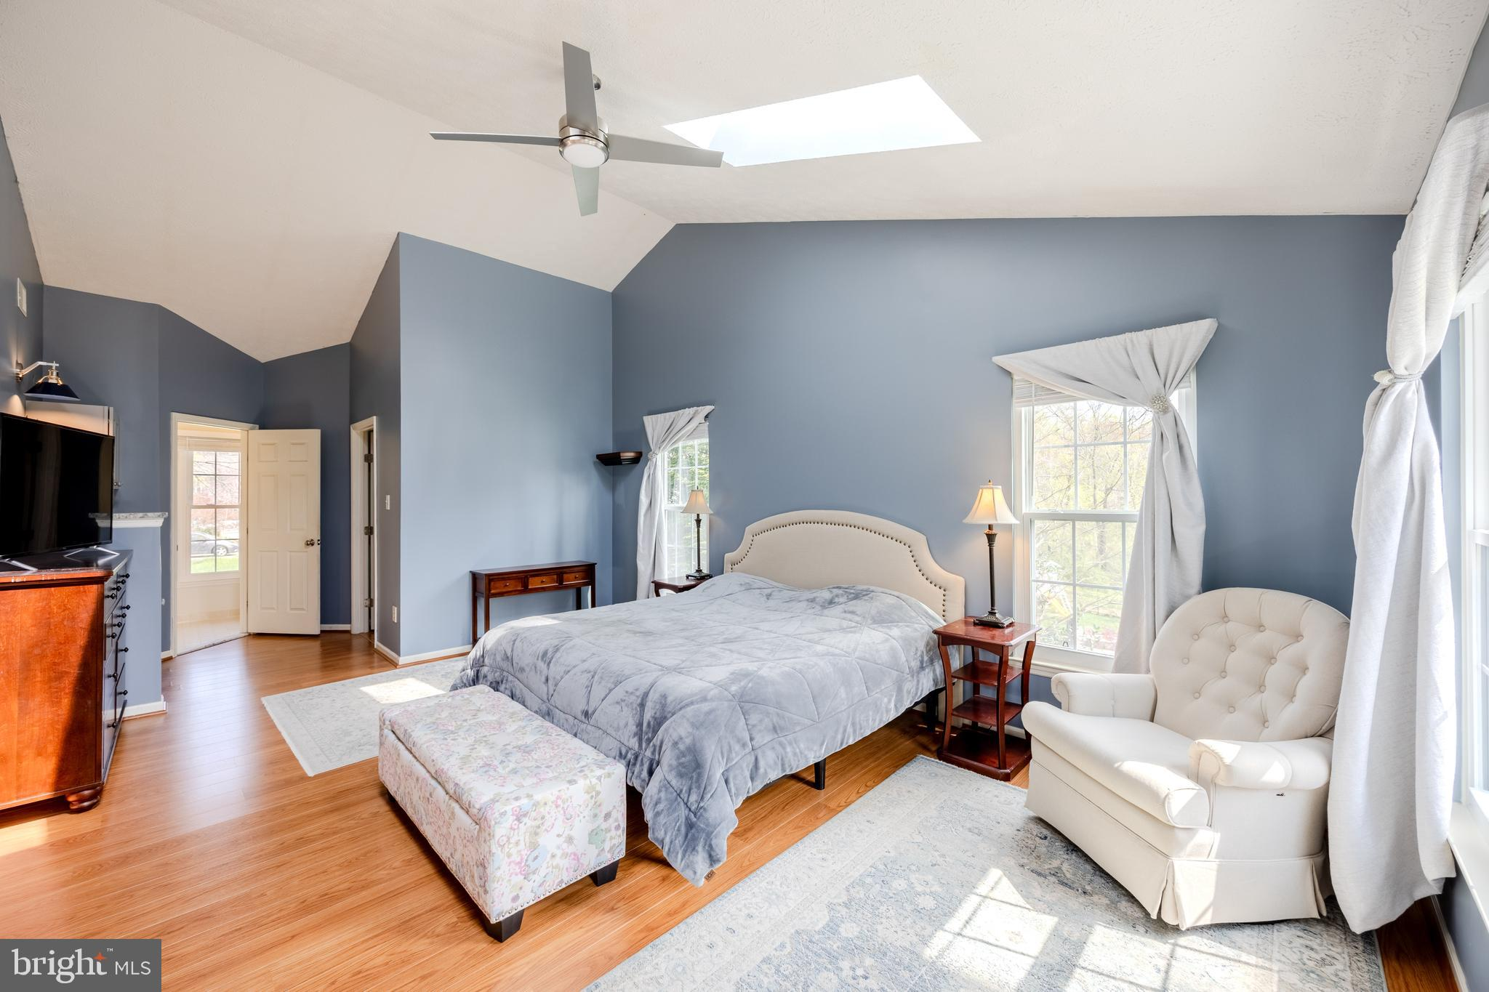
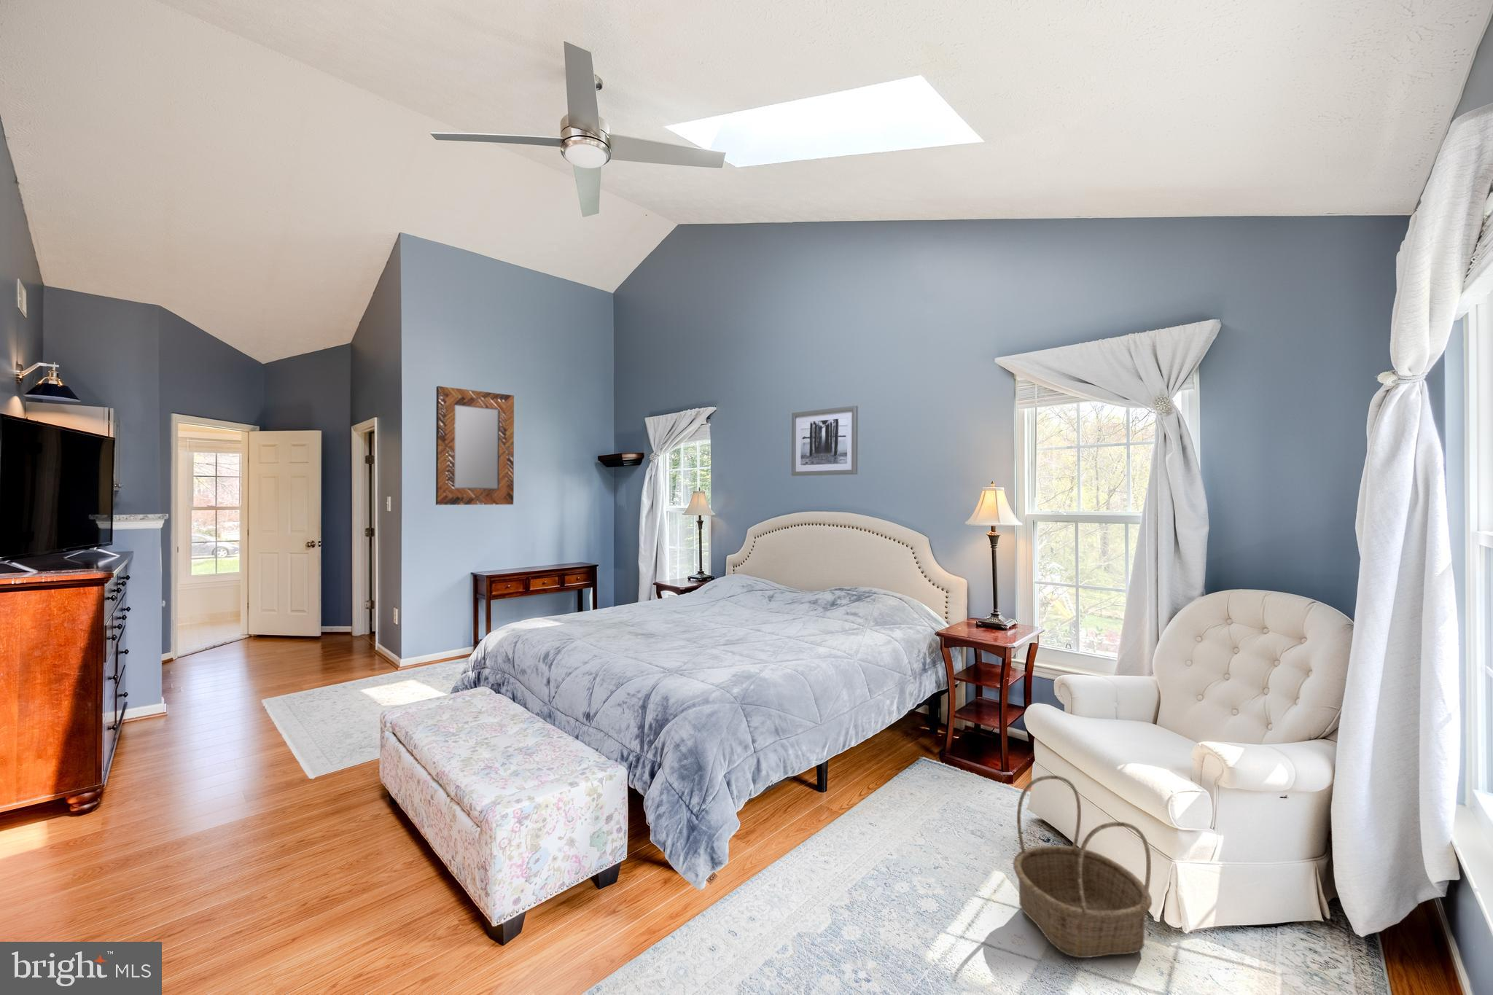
+ wall art (823, 442)
+ home mirror (476, 448)
+ basket (1079, 863)
